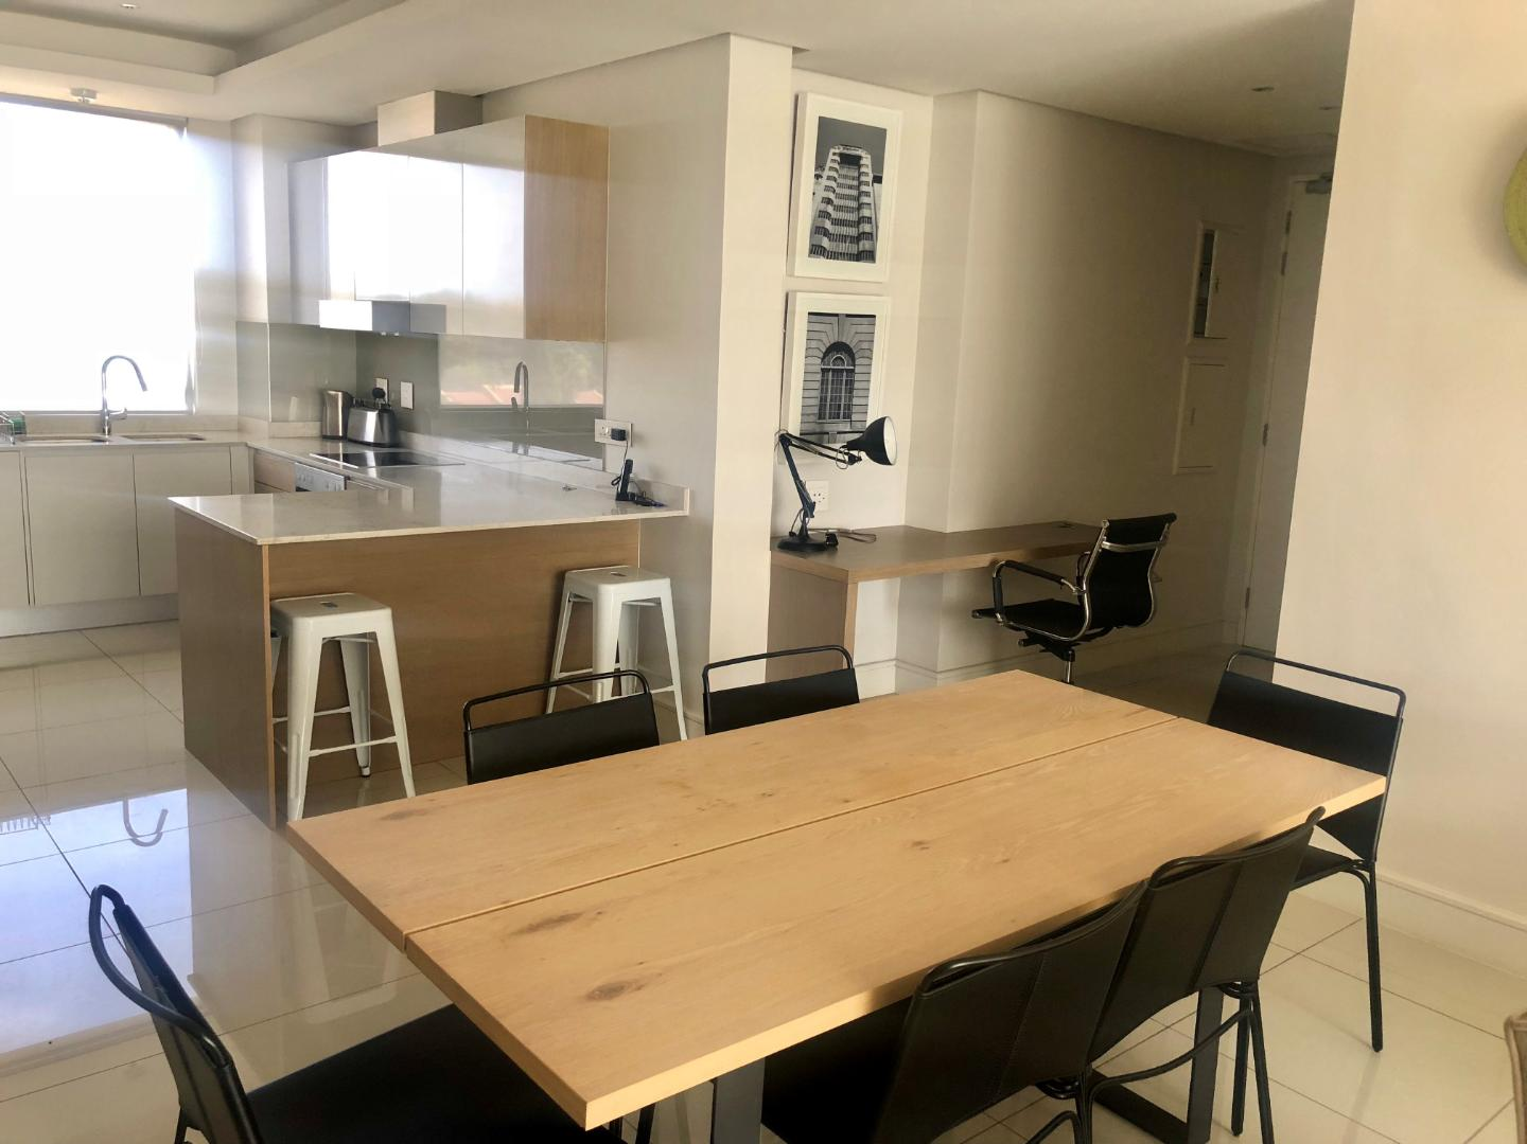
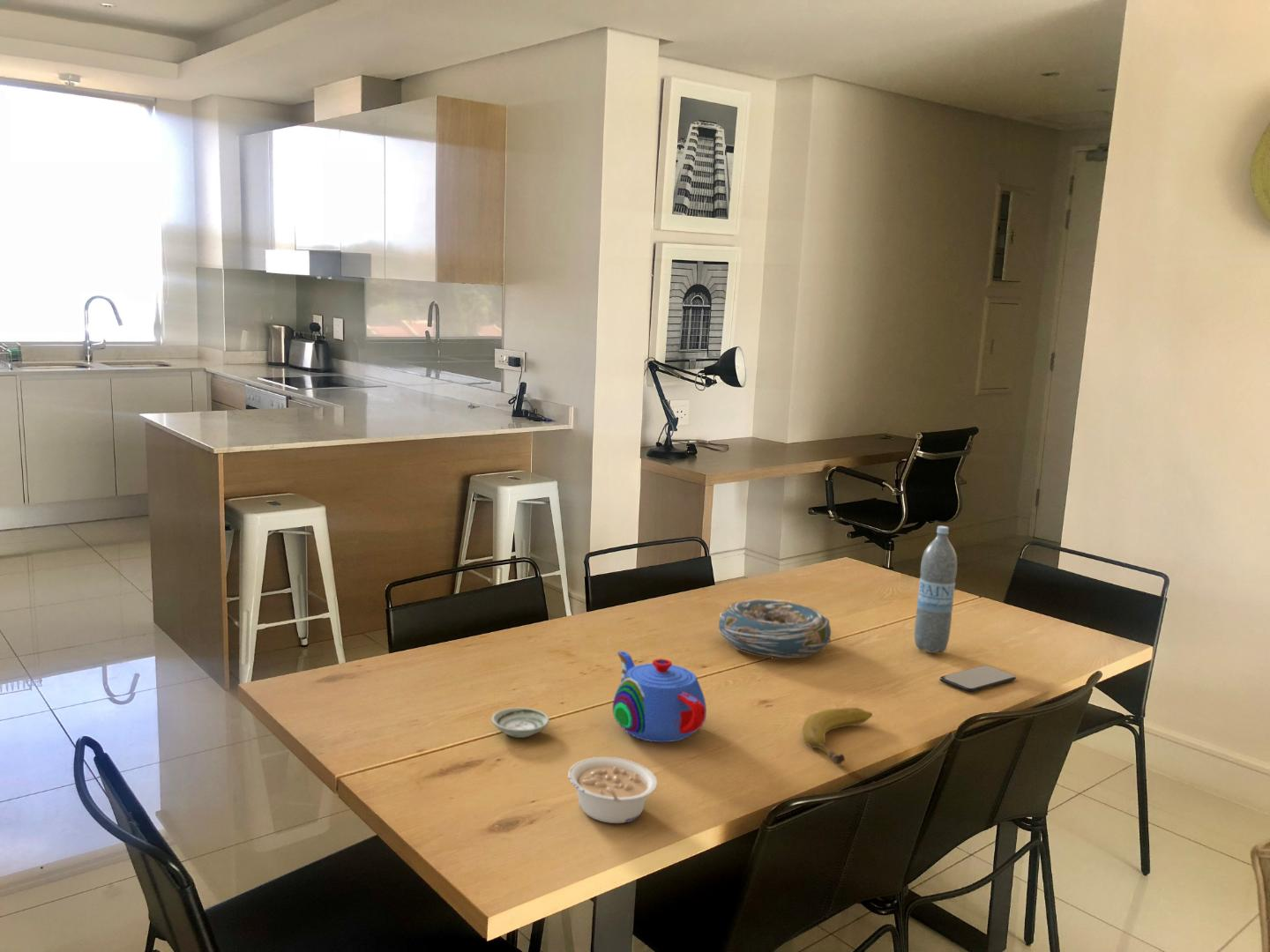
+ smartphone (977, 678)
+ legume (614, 791)
+ teapot (657, 694)
+ fruit (845, 725)
+ saucer (519, 725)
+ water bottle (936, 590)
+ decorative bowl (774, 627)
